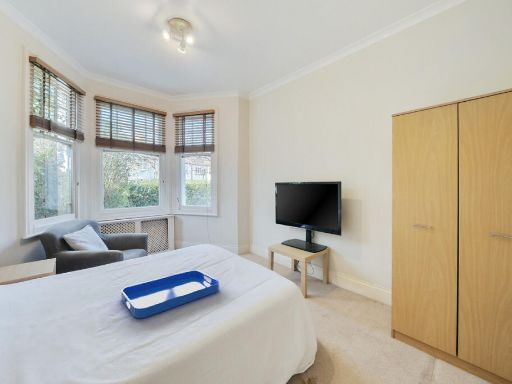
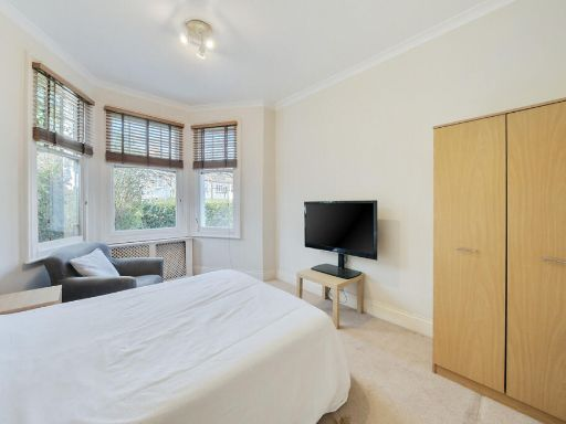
- serving tray (172, 289)
